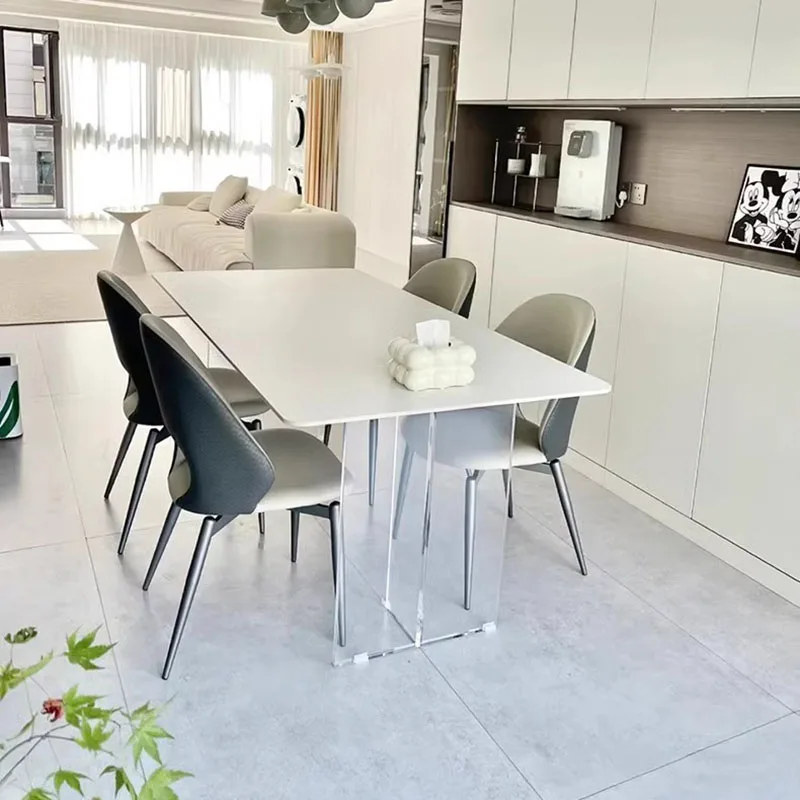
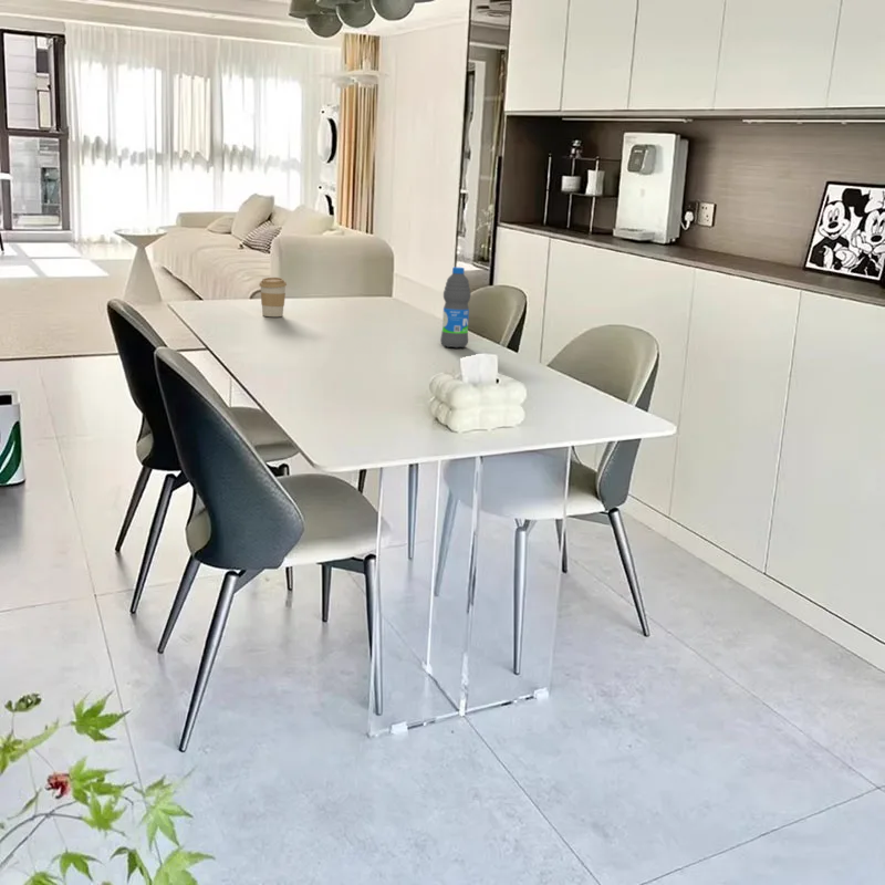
+ water bottle (456, 306)
+ coffee cup (272, 296)
